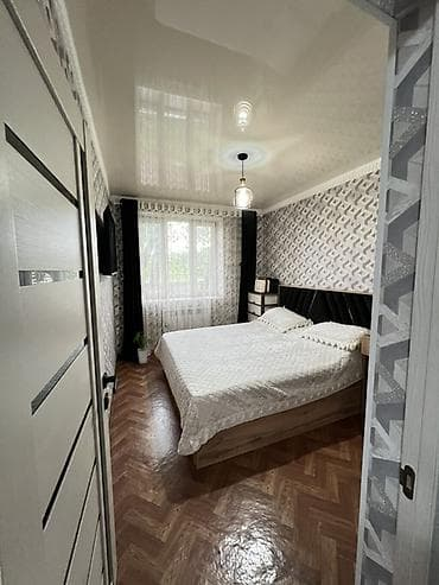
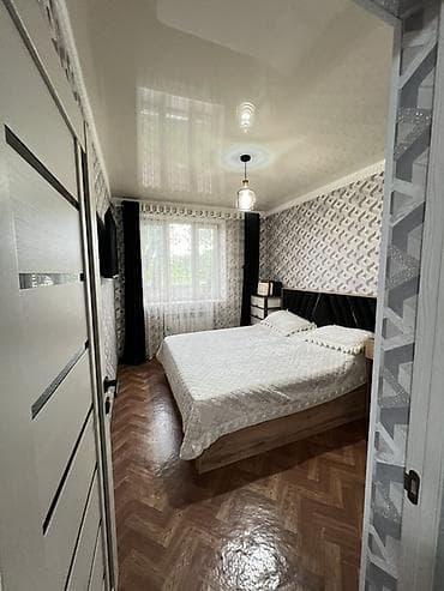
- house plant (144, 345)
